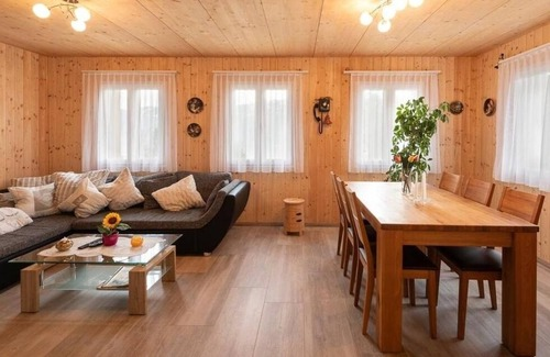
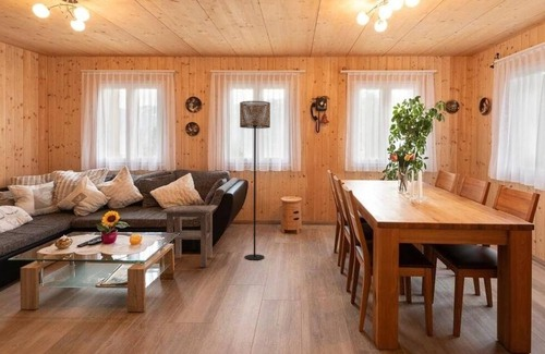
+ floor lamp (254, 181)
+ side table (190, 234)
